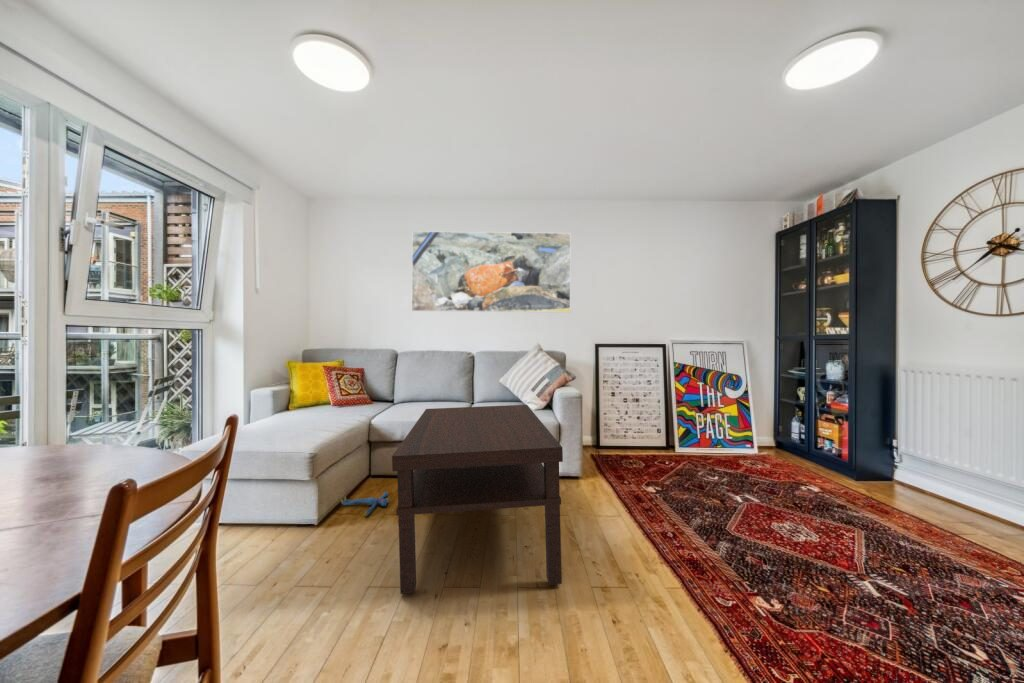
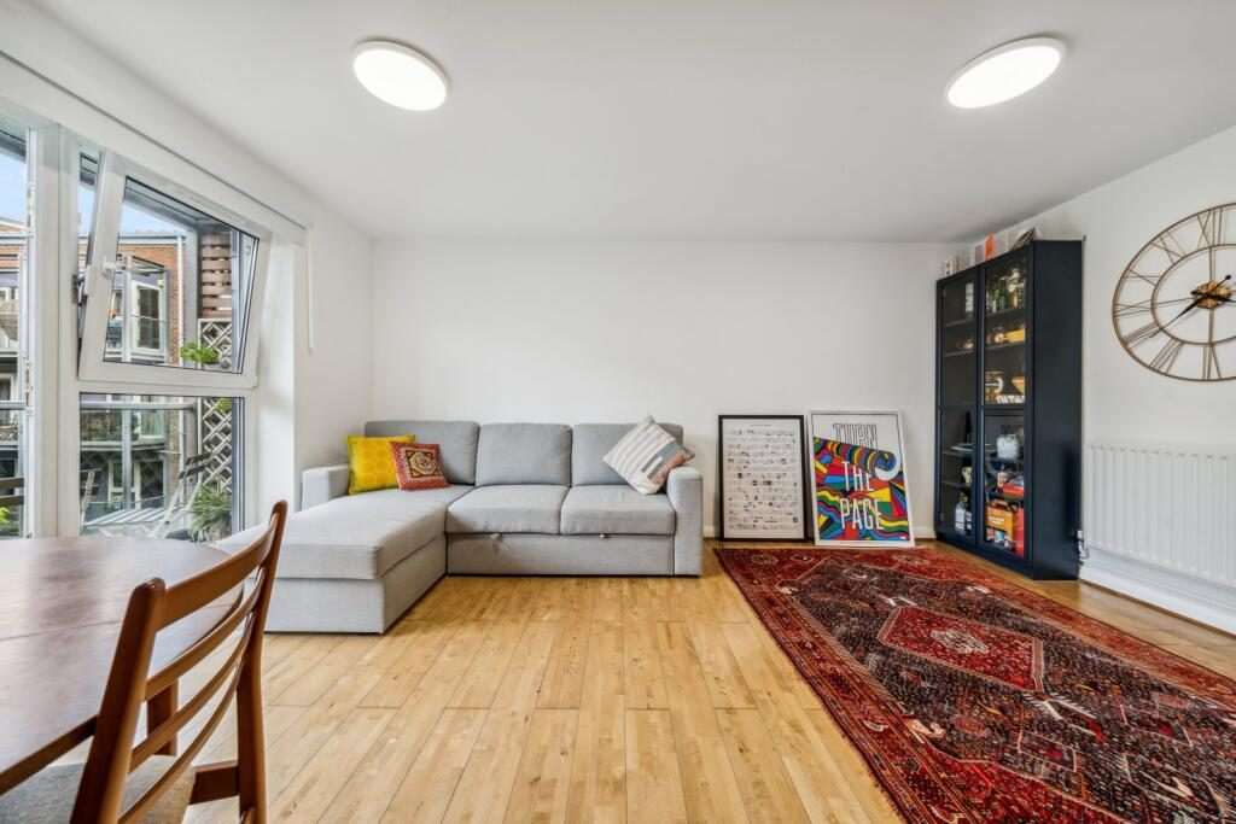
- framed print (491, 272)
- plush toy (365, 501)
- coffee table (477, 474)
